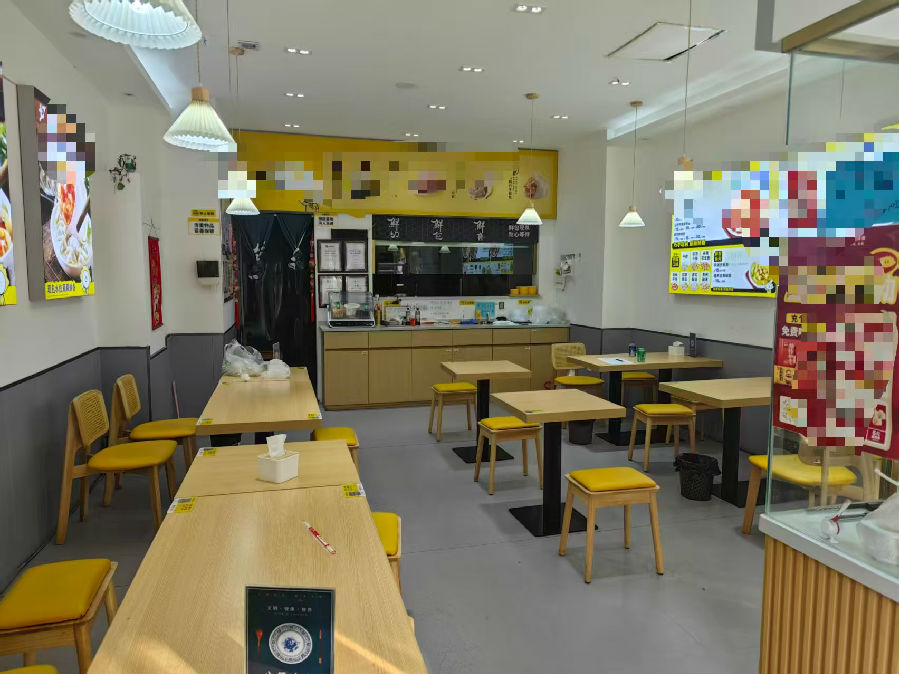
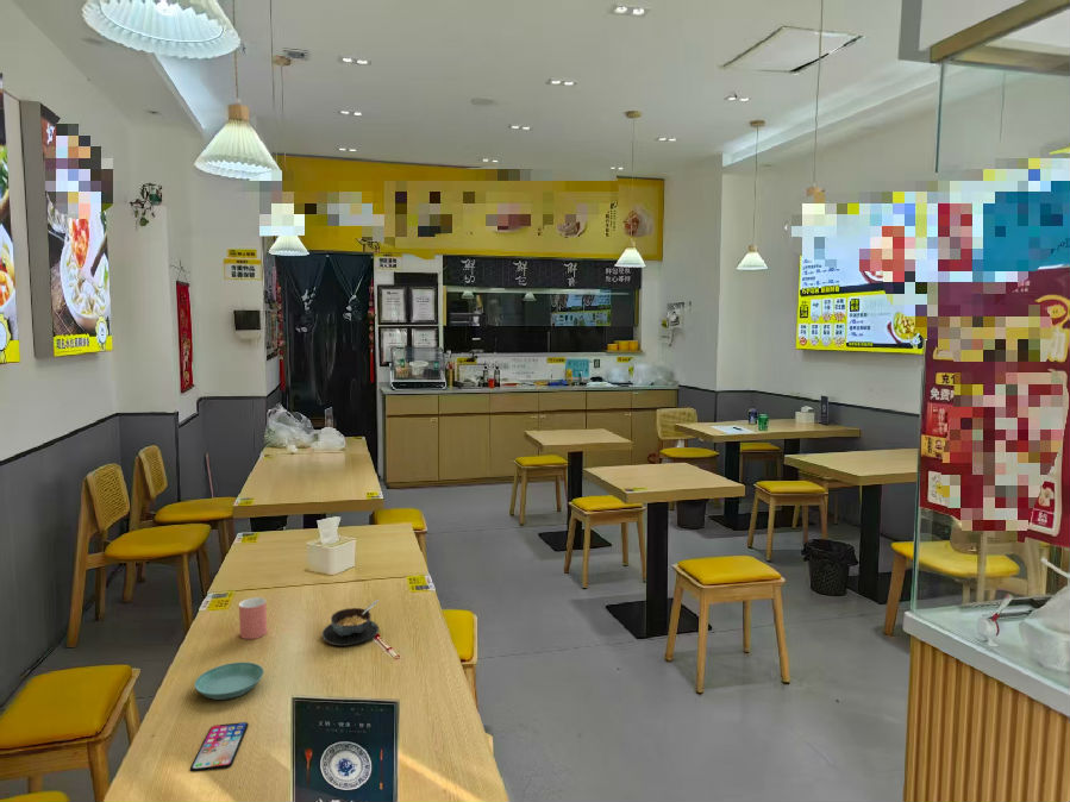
+ saucer (230, 682)
+ smartphone (220, 745)
+ cup (254, 615)
+ soup bowl (352, 621)
